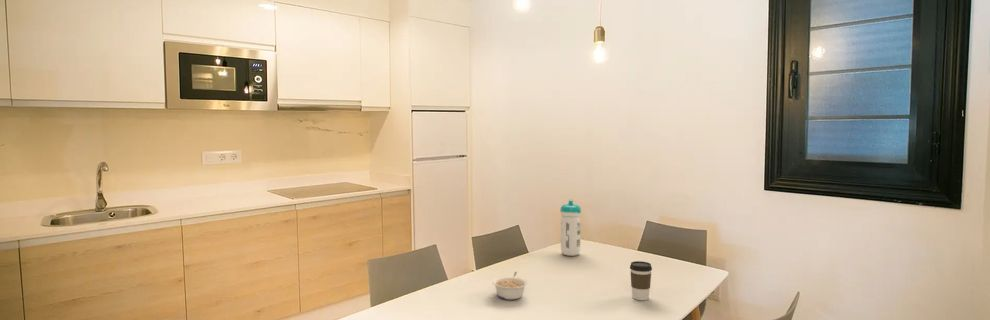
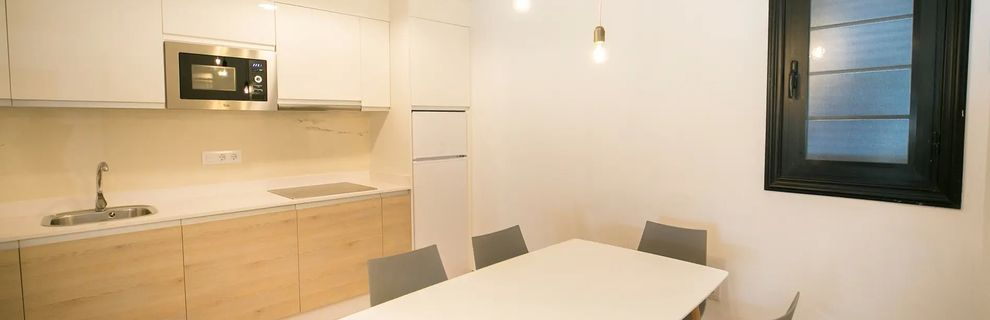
- coffee cup (640, 280)
- water bottle (570, 226)
- legume (509, 286)
